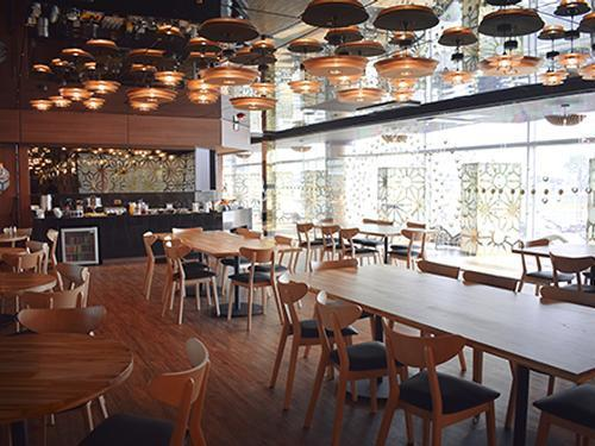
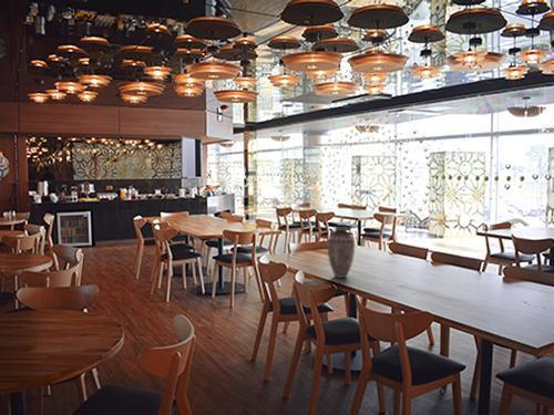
+ vase (340, 252)
